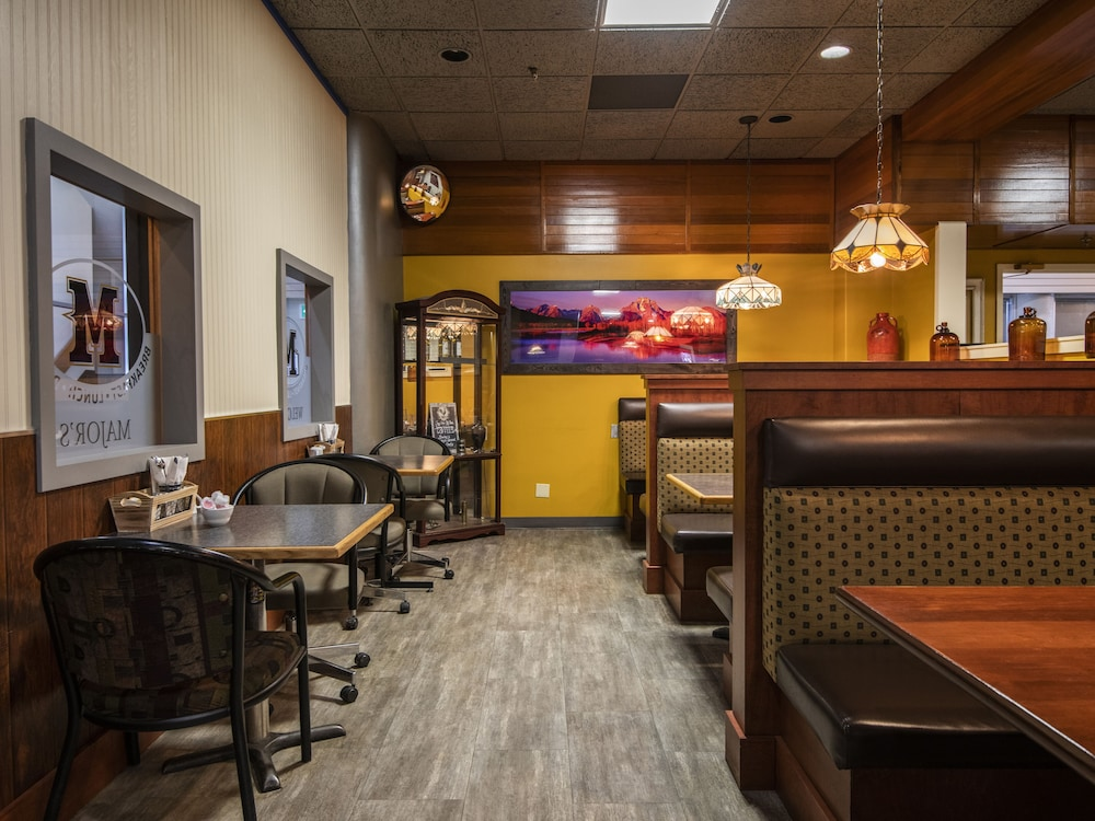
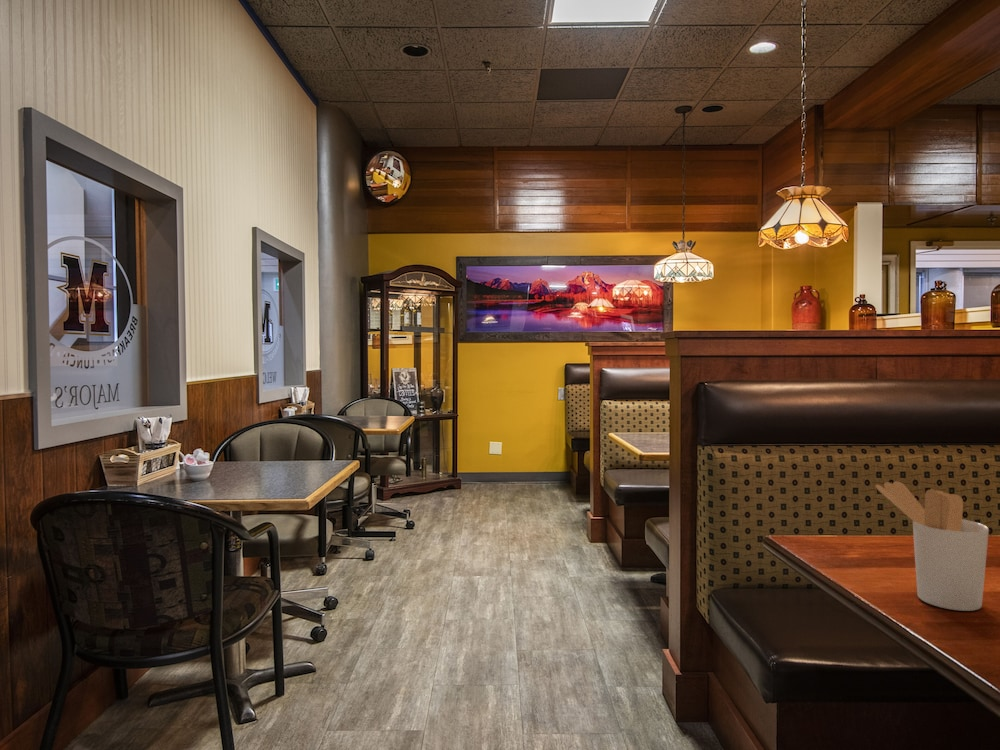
+ utensil holder (930, 539)
